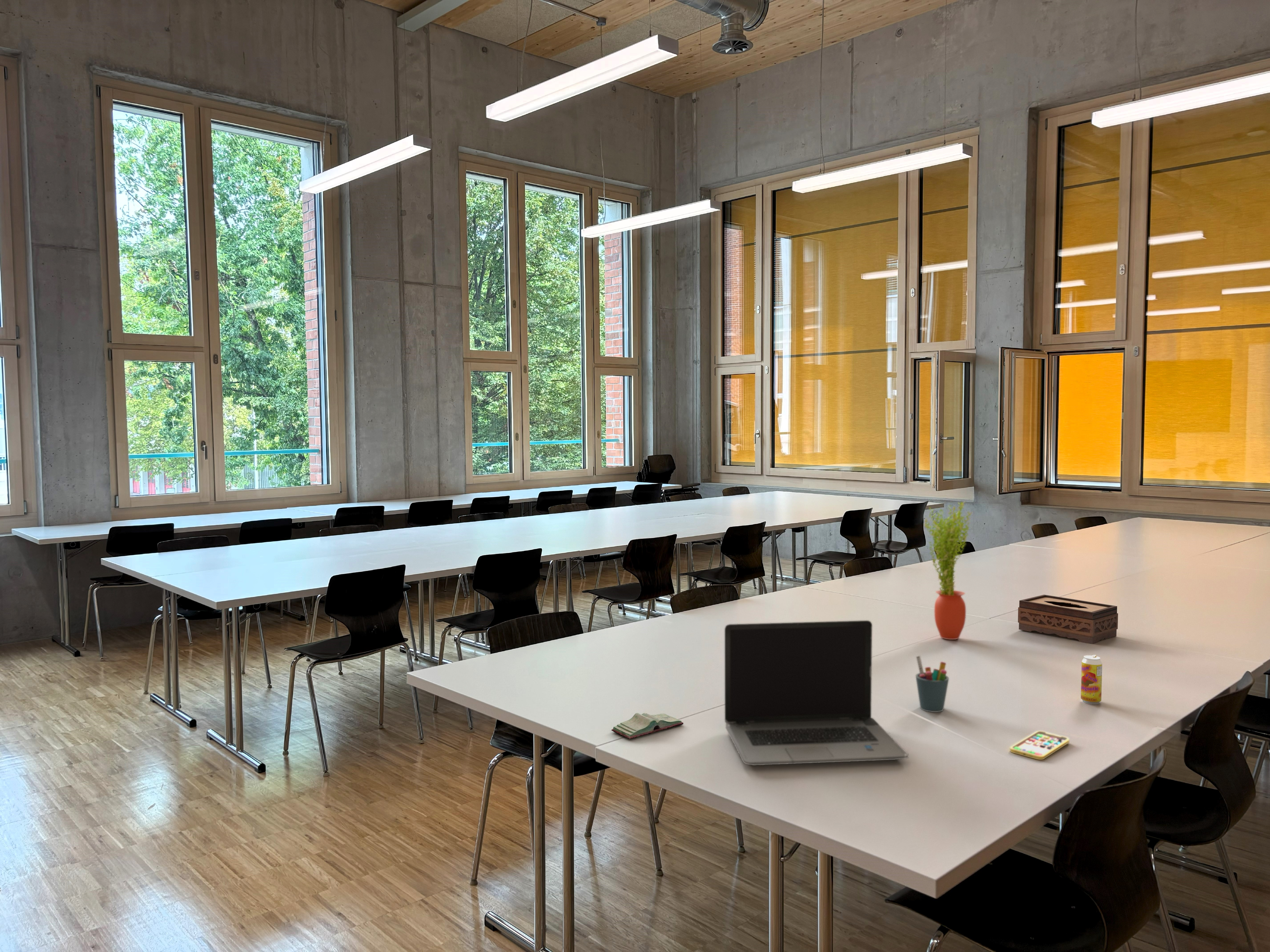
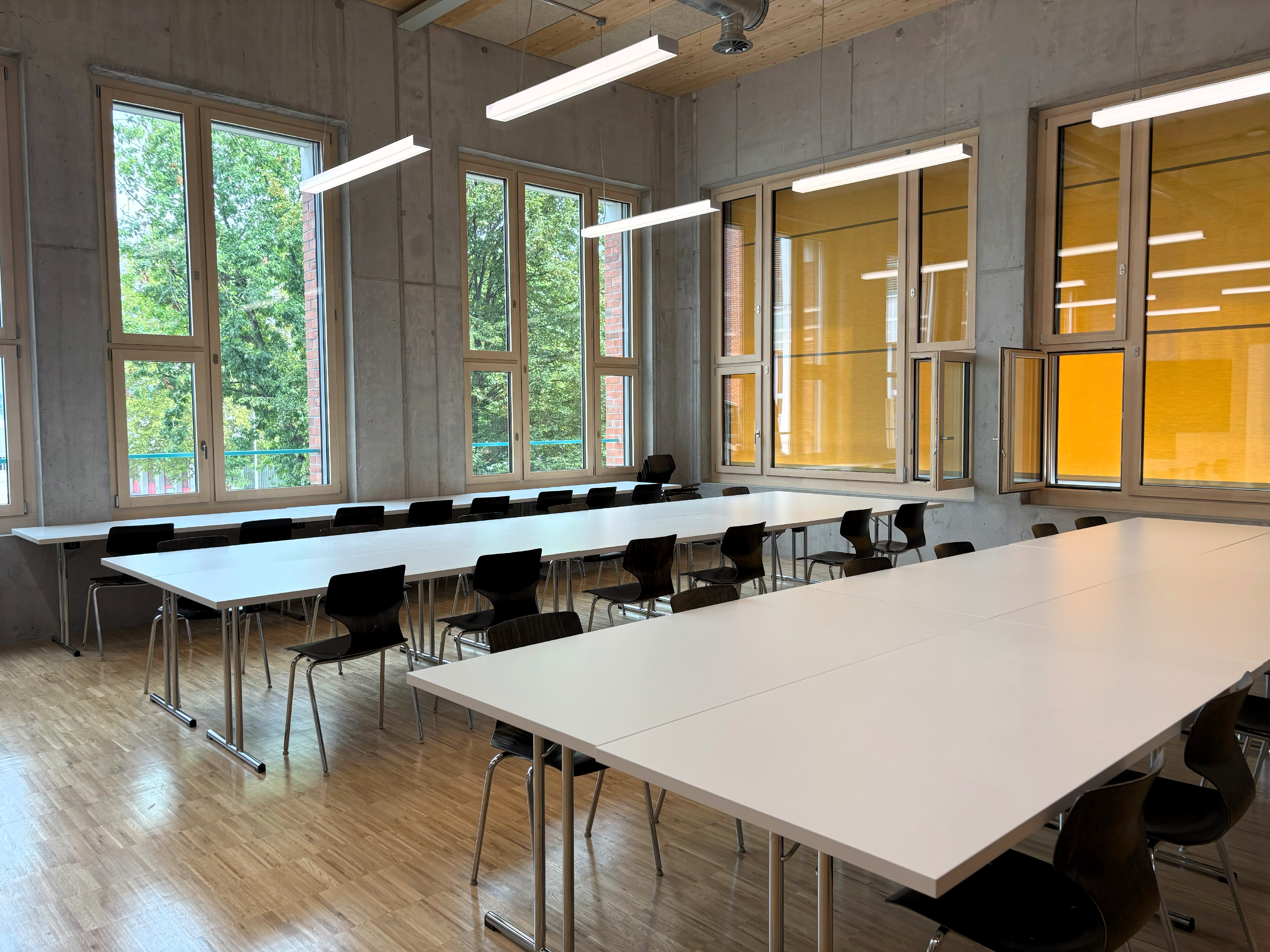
- tissue box (1067, 618)
- beverage can (1091, 679)
- laptop computer (812, 690)
- book (648, 721)
- smartphone (1040, 744)
- potted plant (947, 569)
- pen holder (932, 684)
